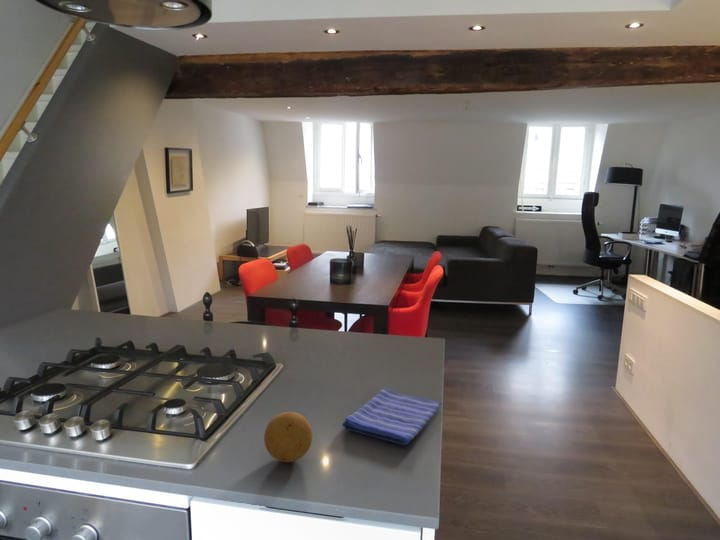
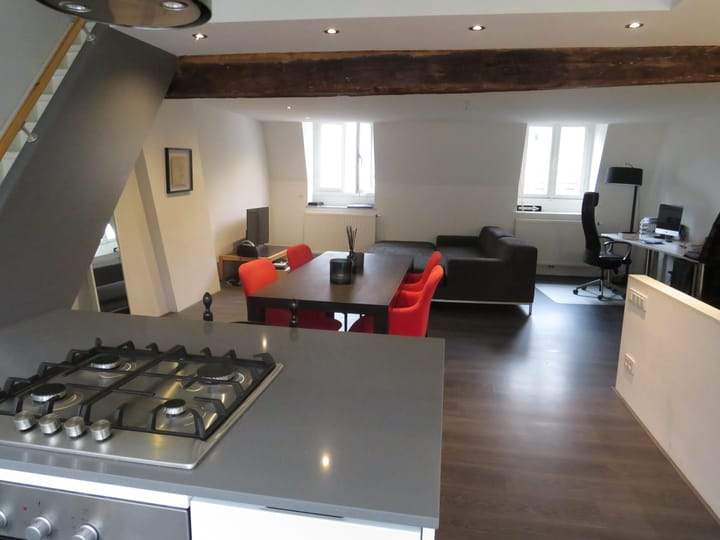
- dish towel (393, 412)
- fruit (288, 436)
